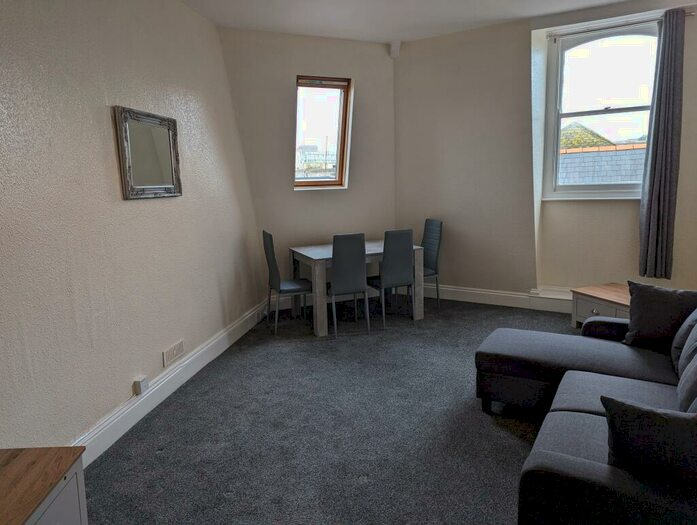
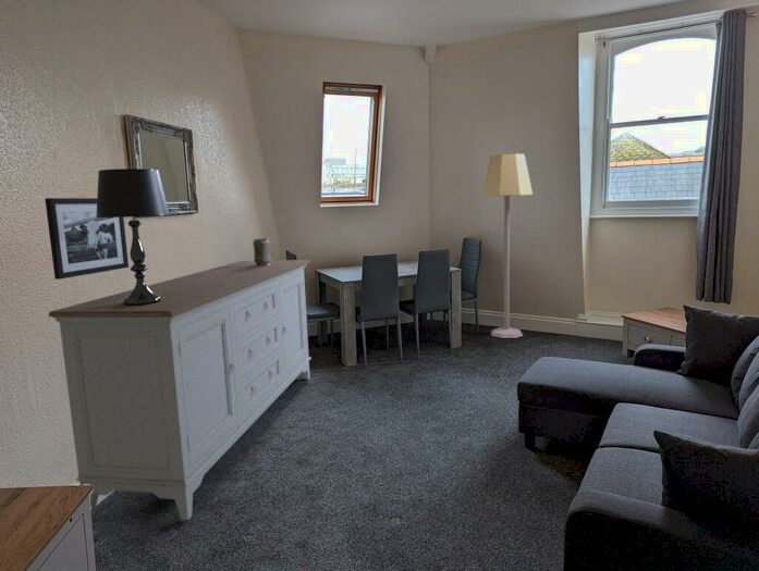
+ lamp (506, 247)
+ picture frame (90, 235)
+ table lamp (135, 237)
+ sideboard (223, 355)
+ vase (261, 251)
